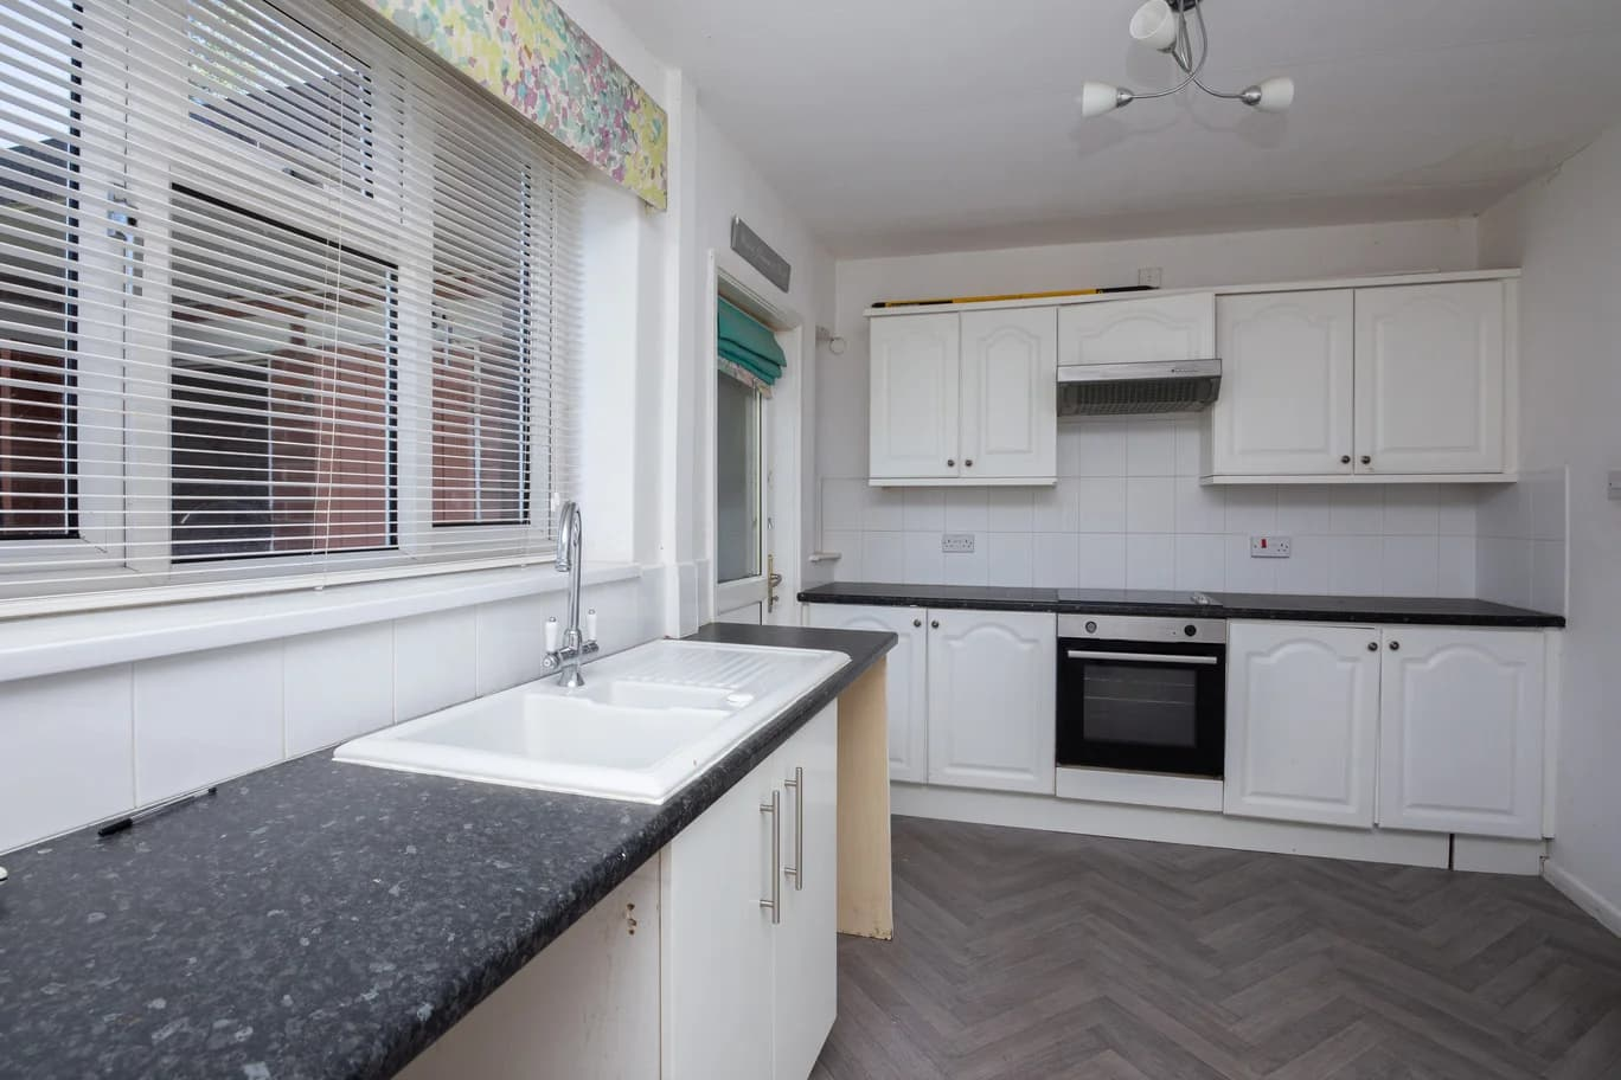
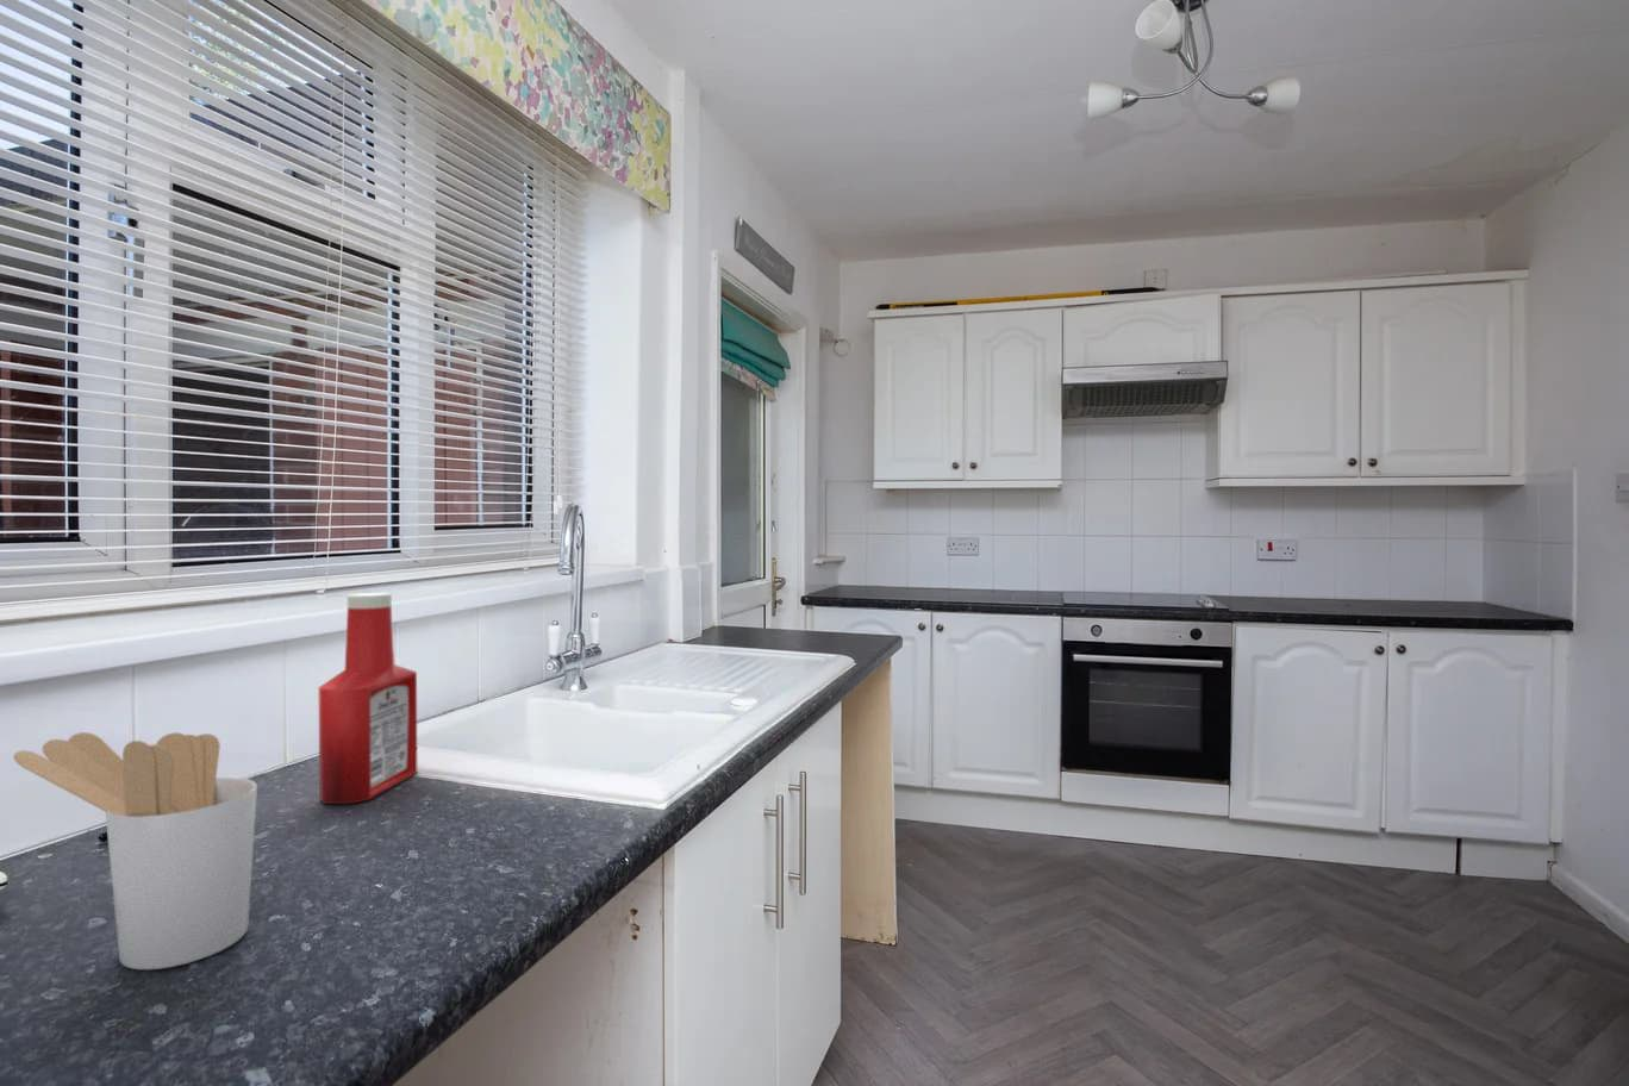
+ utensil holder (147, 836)
+ soap bottle (370, 690)
